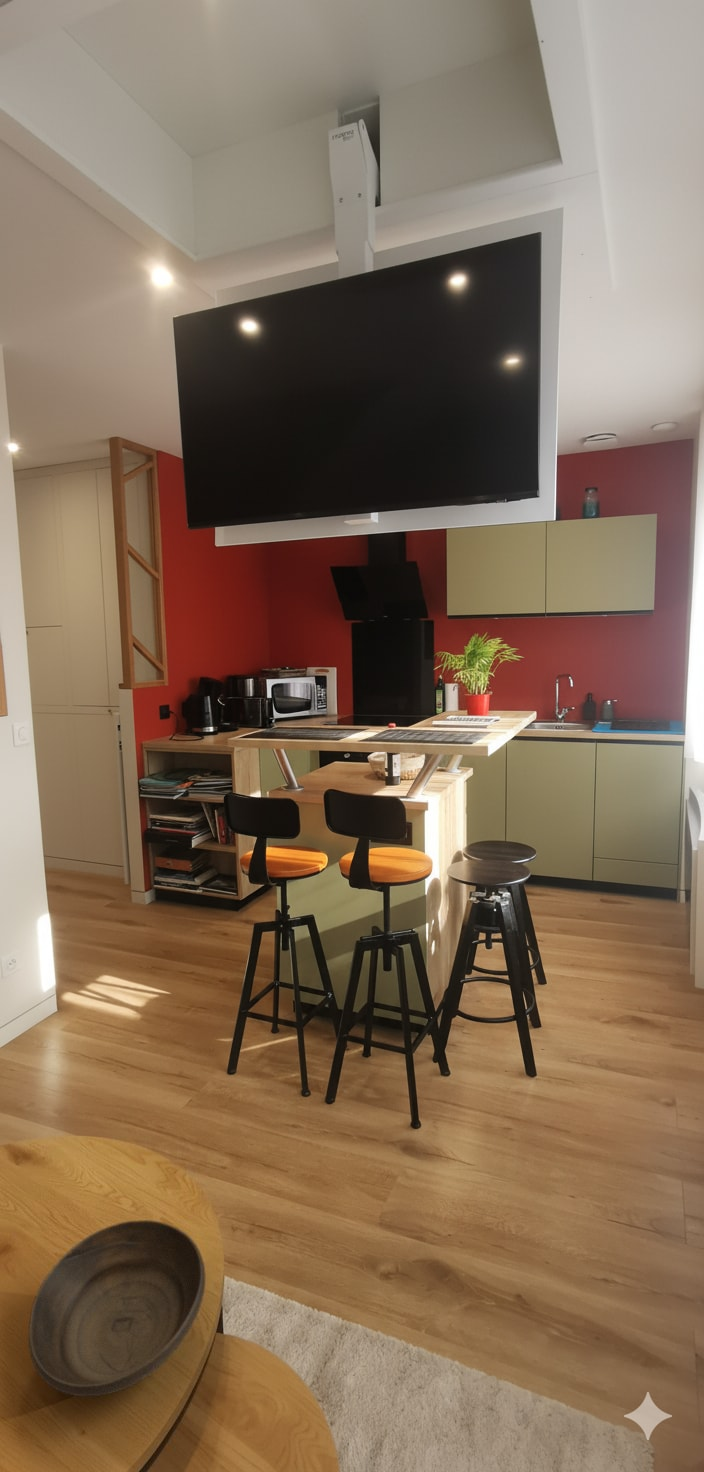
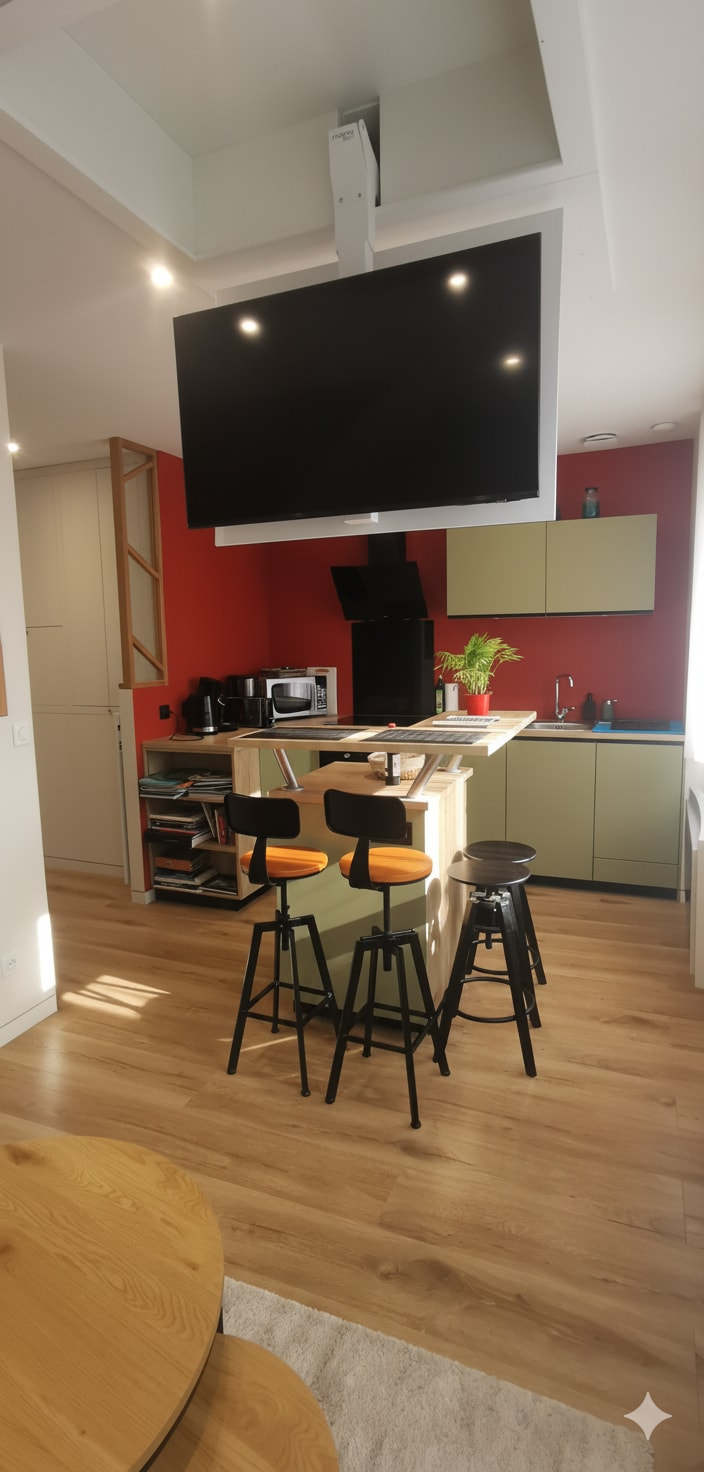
- bowl (120, 1312)
